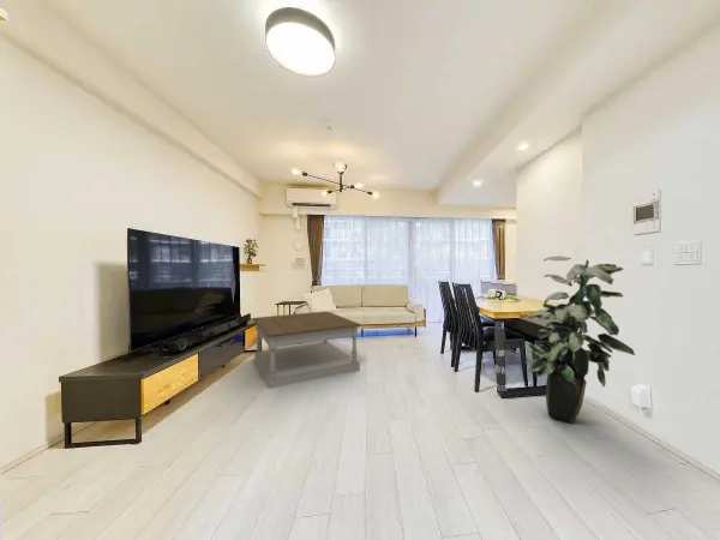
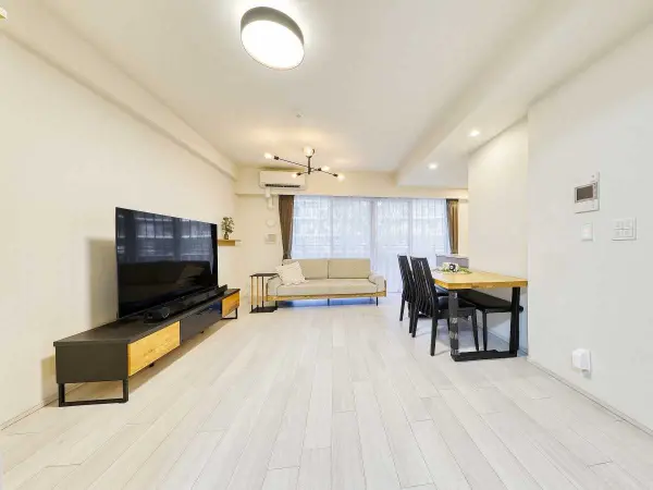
- indoor plant (569, 336)
- coffee table (304, 342)
